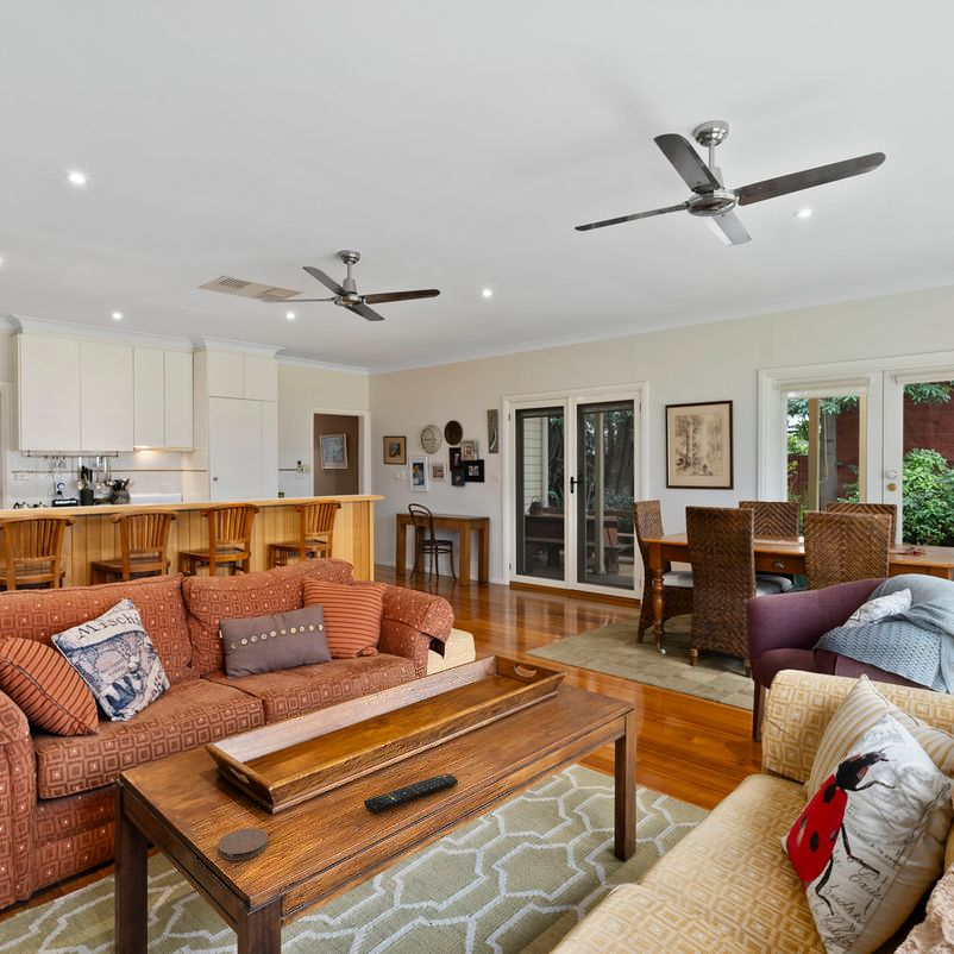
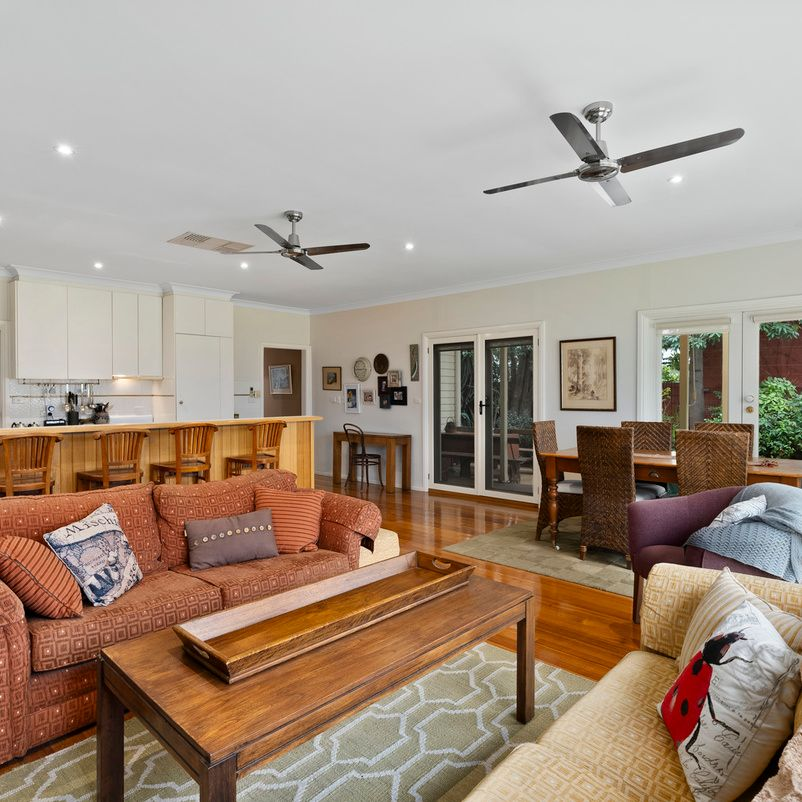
- coaster (243, 843)
- remote control (413, 792)
